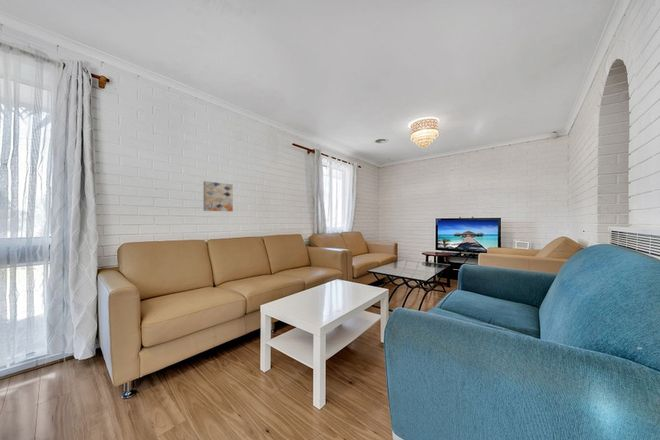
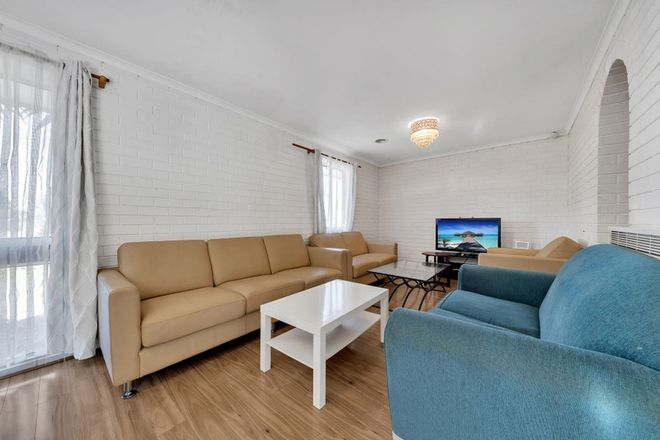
- wall art (218, 197)
